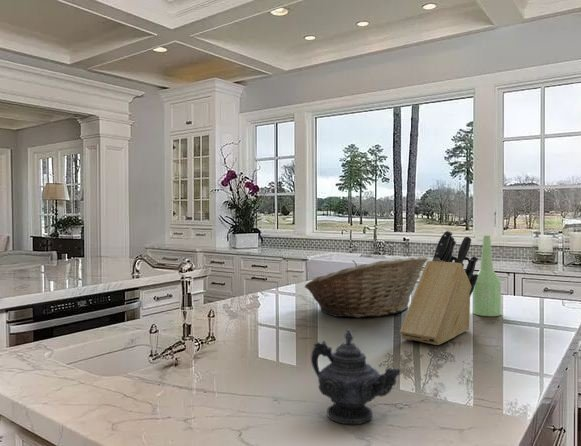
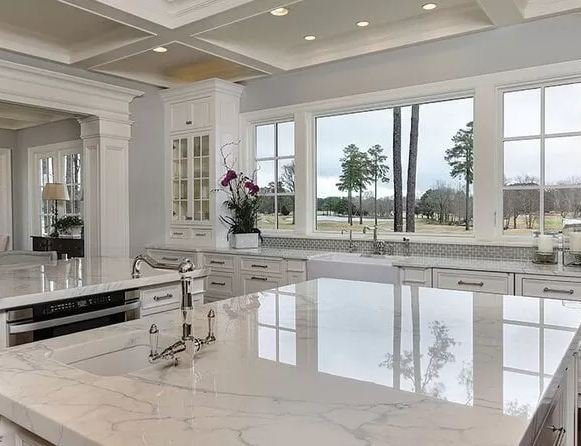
- bottle (486, 274)
- fruit basket (368, 282)
- teapot (352, 372)
- knife block (442, 282)
